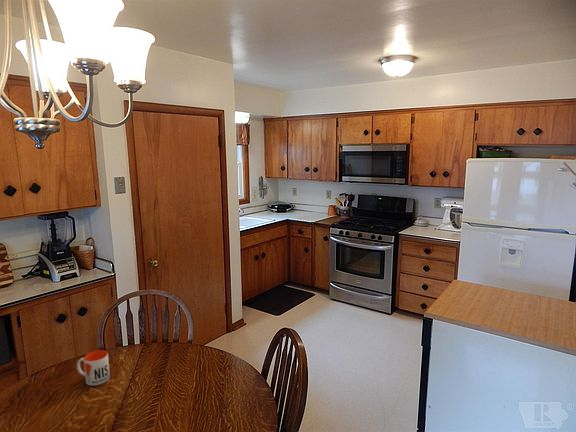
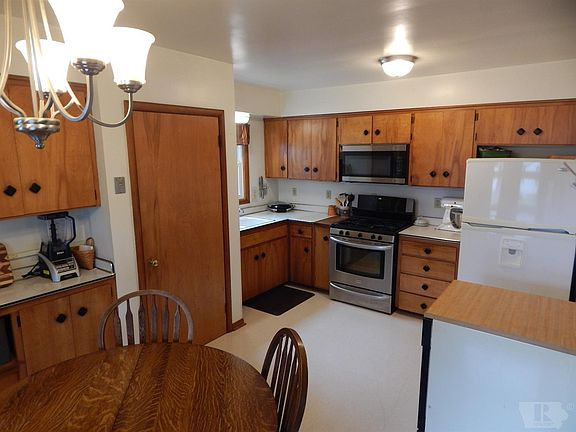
- mug (92, 367)
